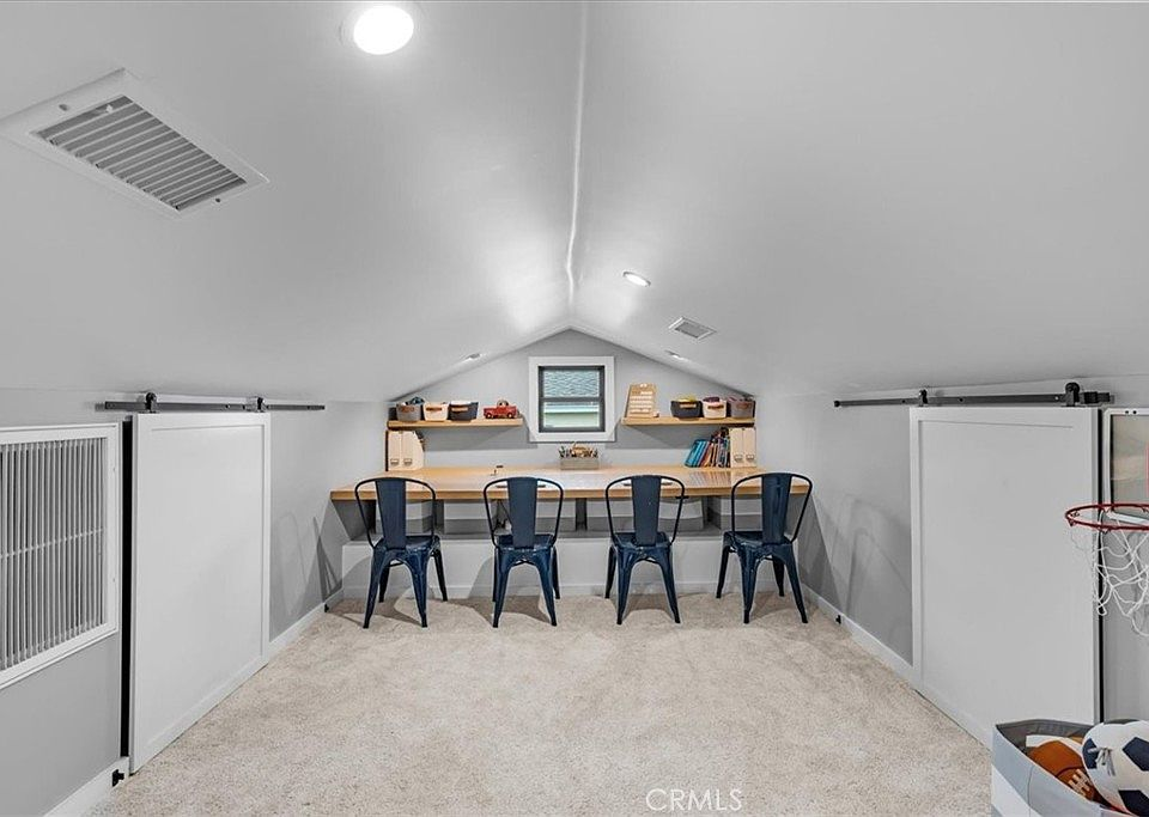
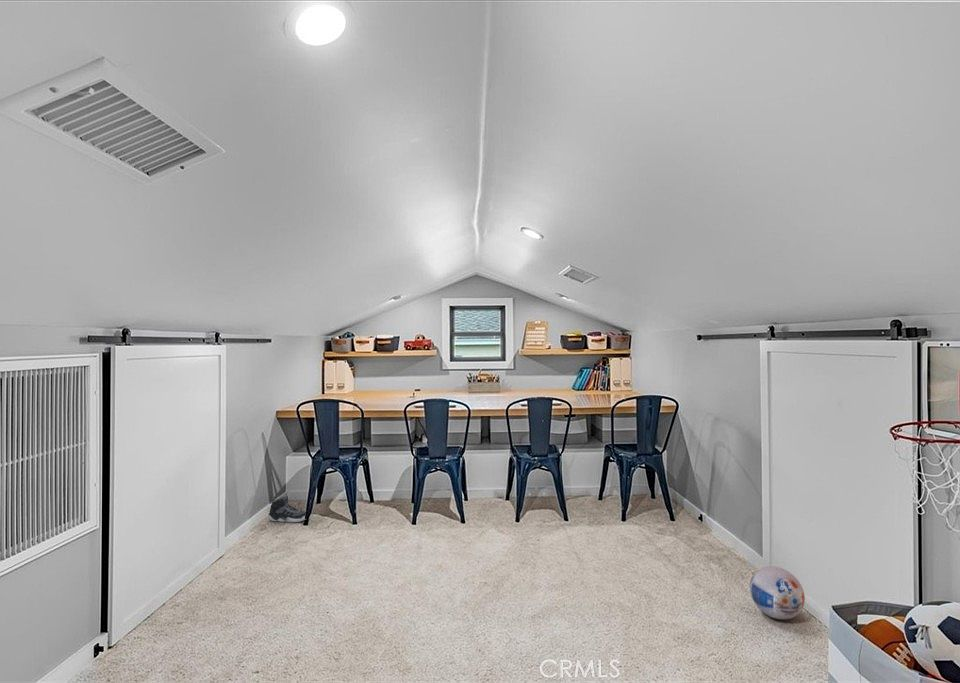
+ sneaker (289, 508)
+ ball (776, 592)
